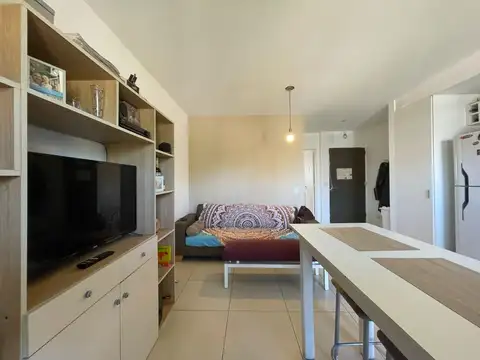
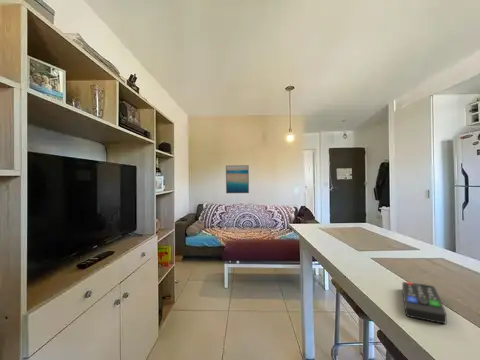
+ wall art (237, 179)
+ remote control (421, 299)
